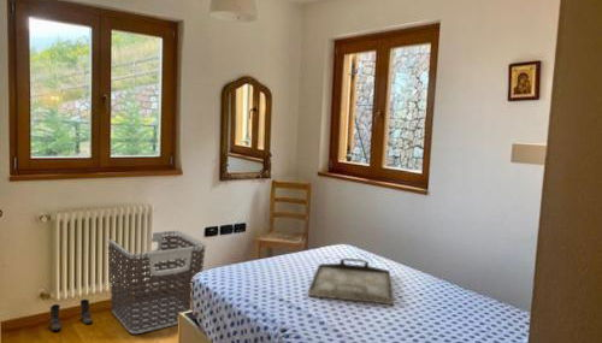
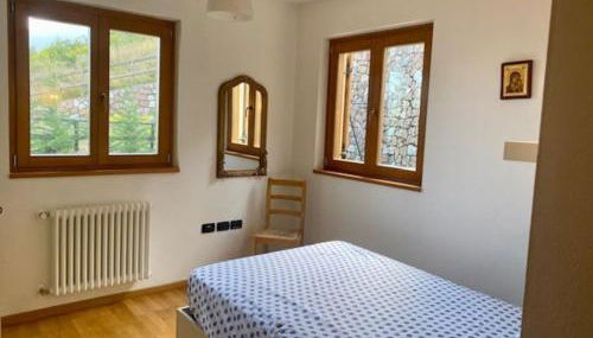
- clothes hamper (155, 277)
- serving tray (352, 277)
- boots (81, 314)
